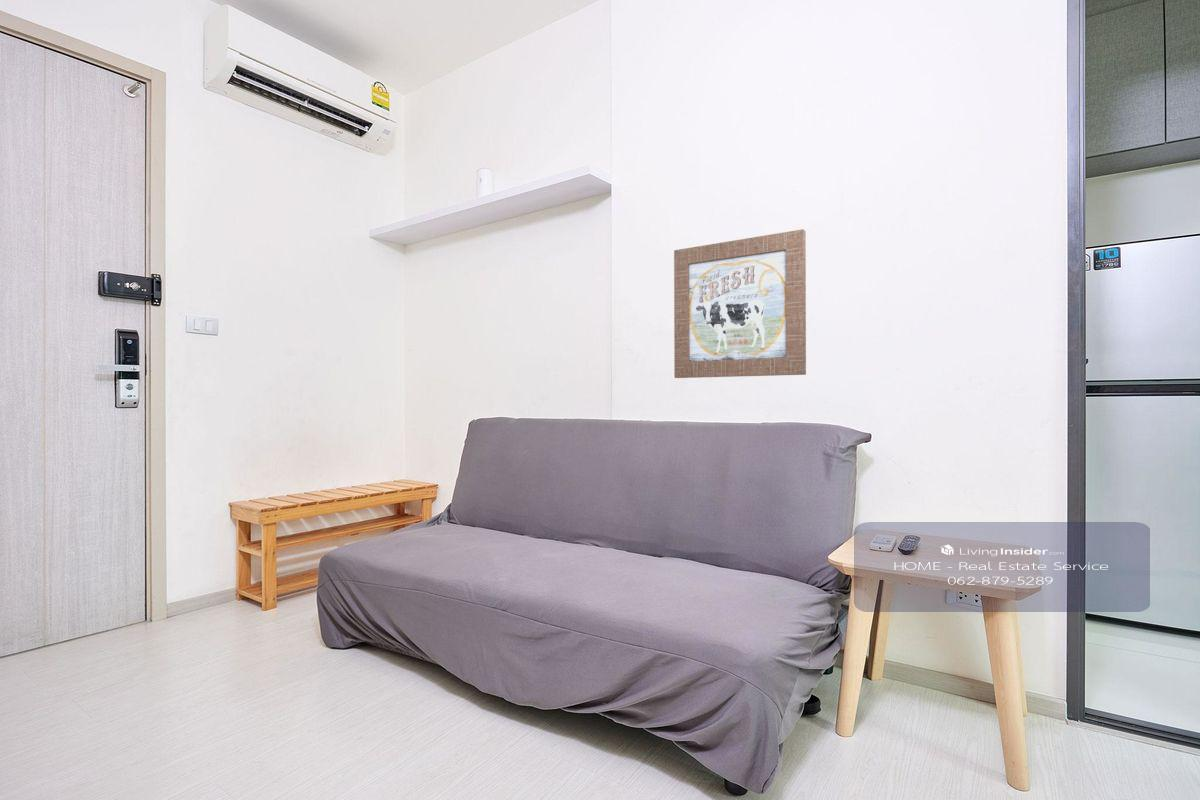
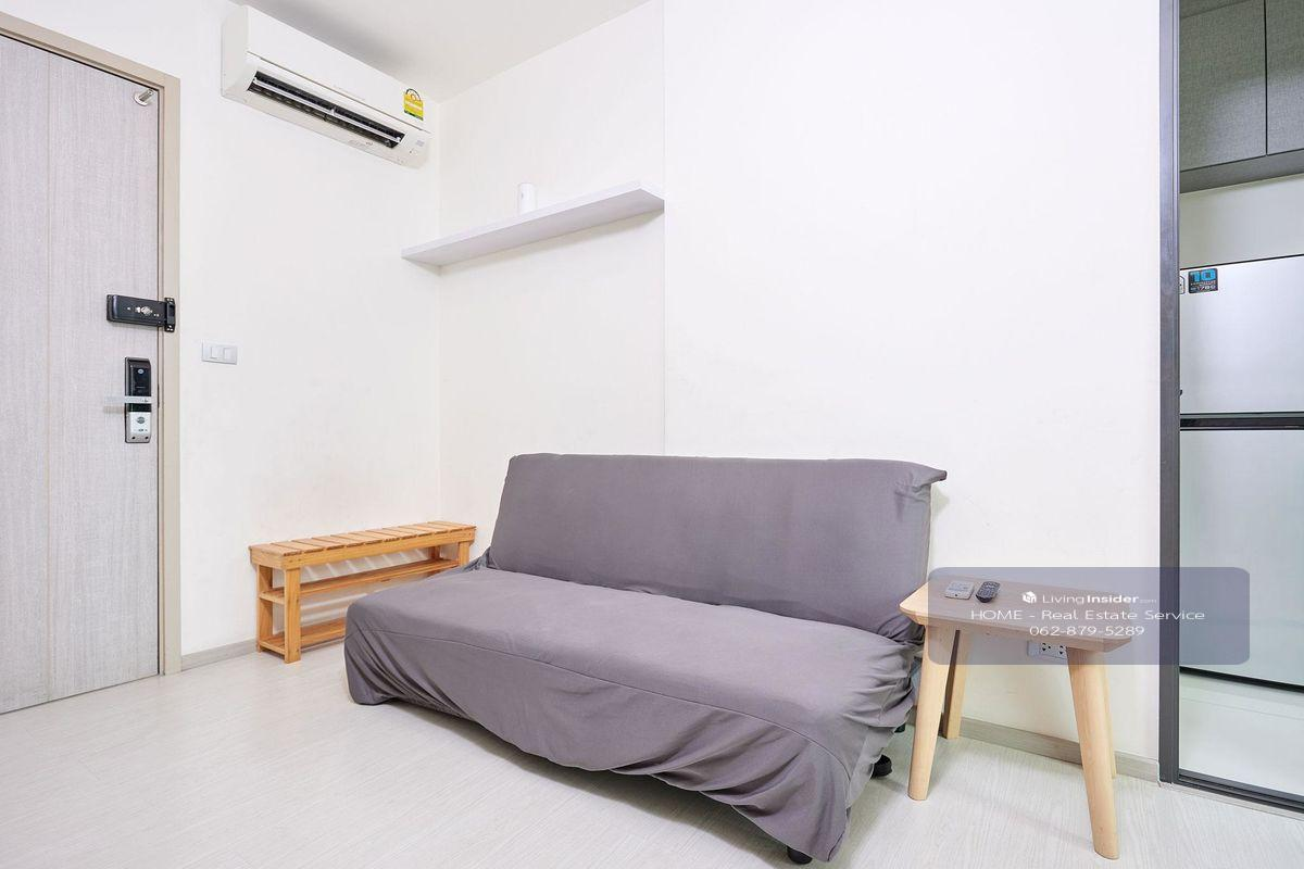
- wall art (736, 308)
